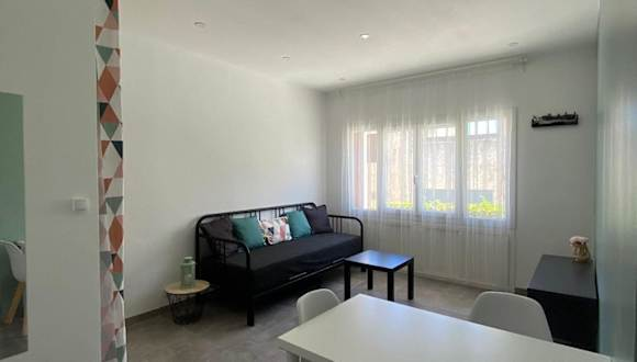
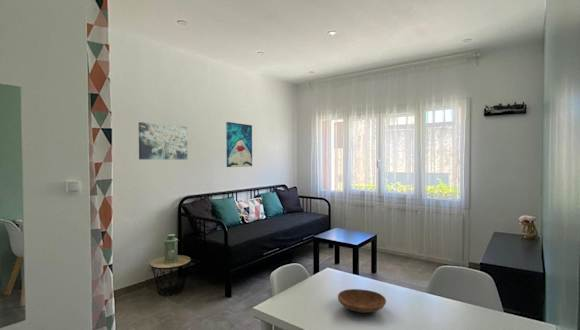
+ wall art (164, 142)
+ wall art (239, 145)
+ bowl (361, 303)
